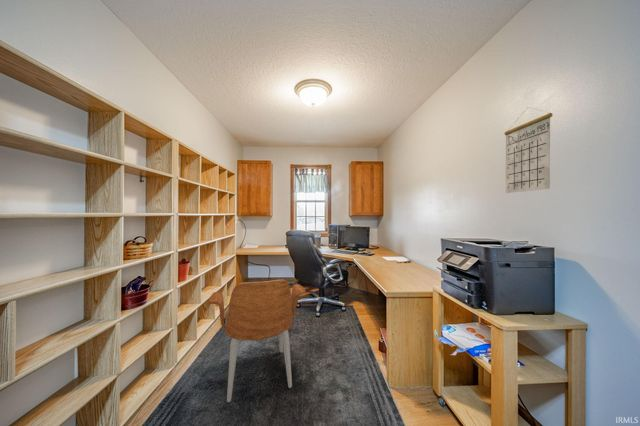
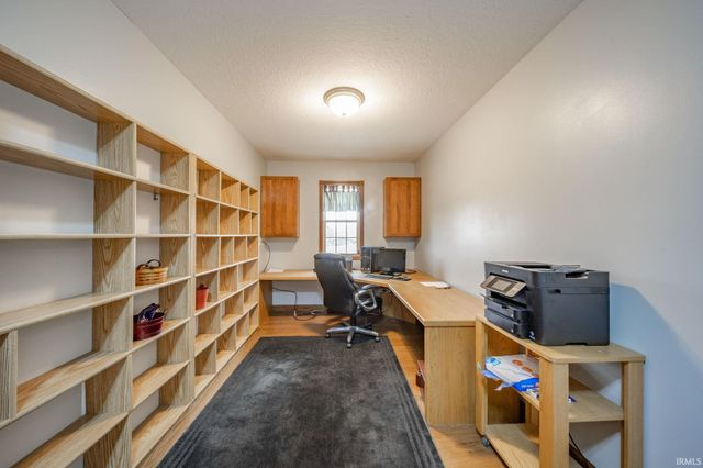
- calendar (525, 149)
- armchair (259, 324)
